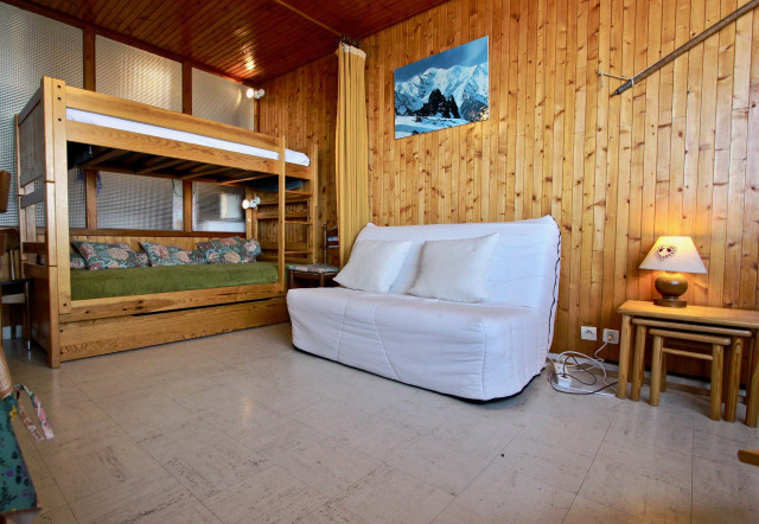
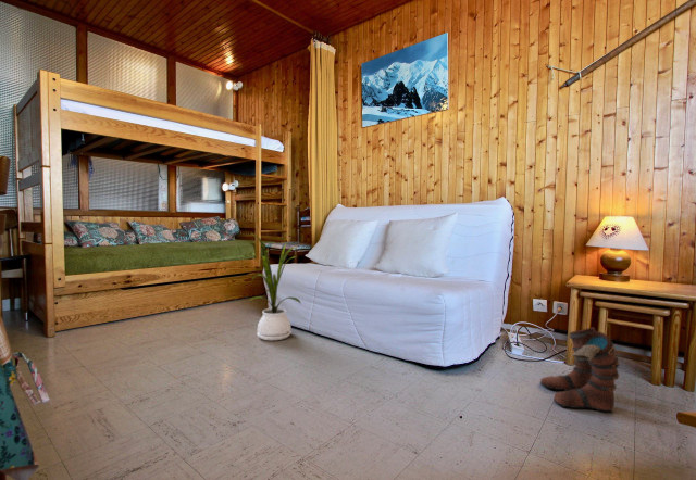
+ boots (582, 364)
+ house plant (272, 285)
